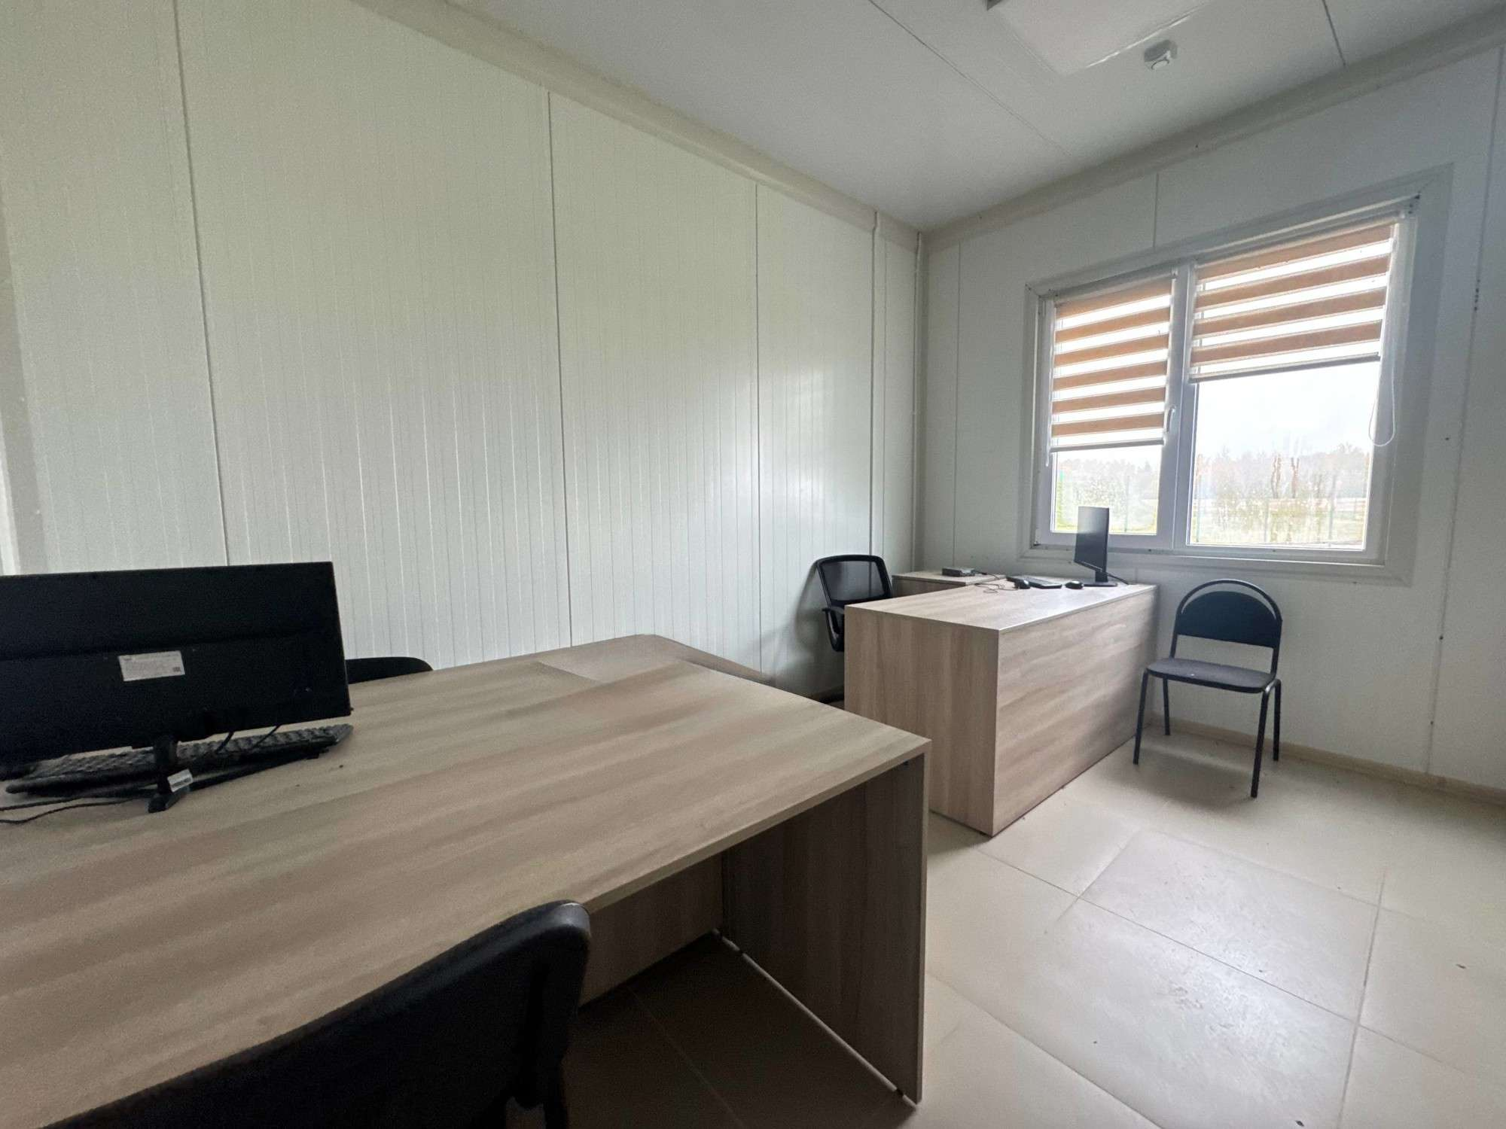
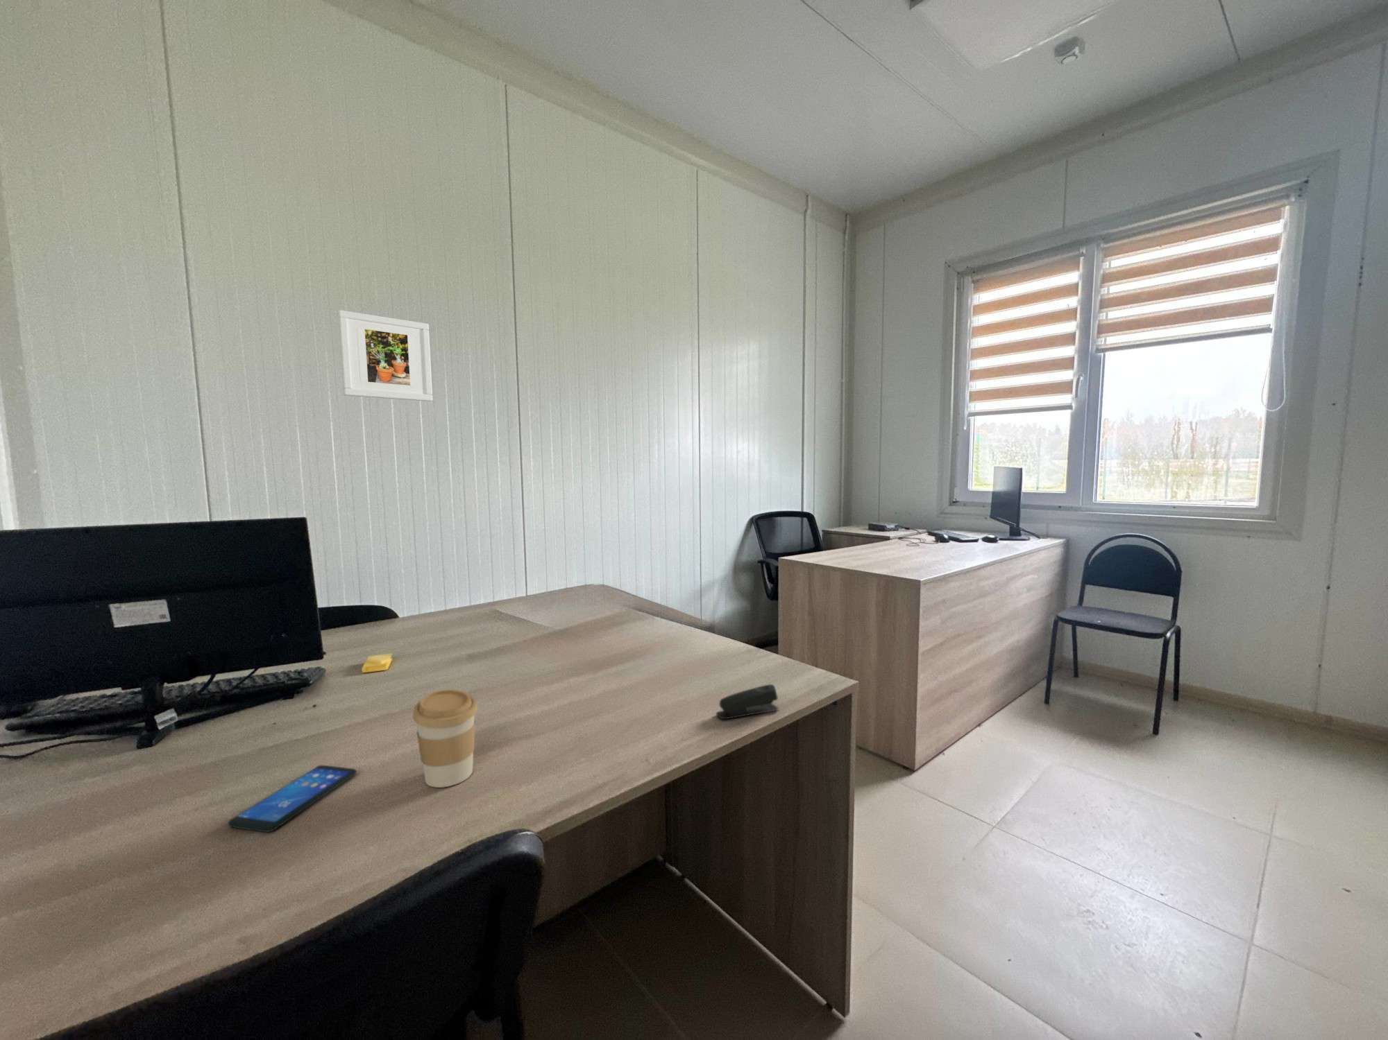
+ sticky notes (377, 661)
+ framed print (387, 357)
+ smartphone (297, 795)
+ coffee cup (447, 735)
+ stapler (748, 700)
